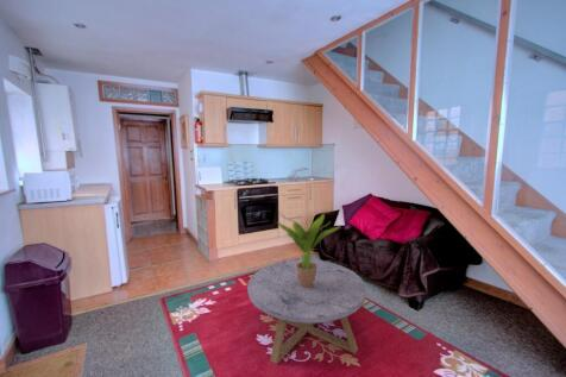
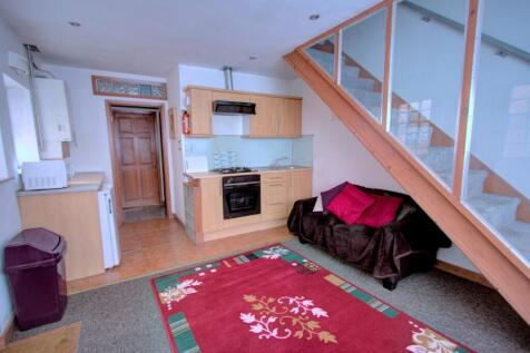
- potted plant (308, 249)
- coffee table (306, 306)
